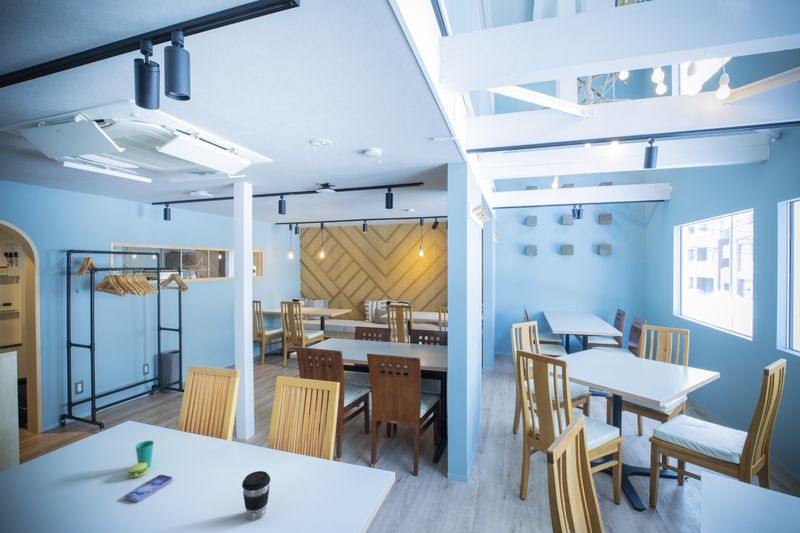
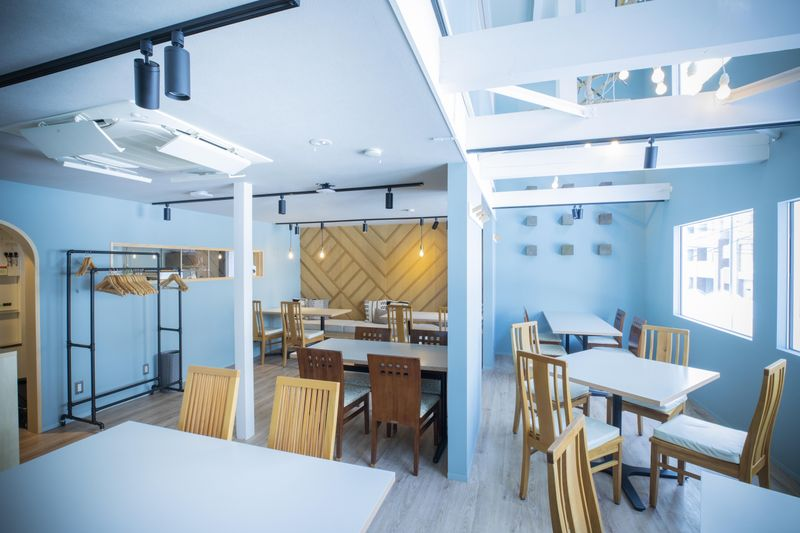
- cup (141, 459)
- coffee cup (256, 495)
- smartphone (149, 487)
